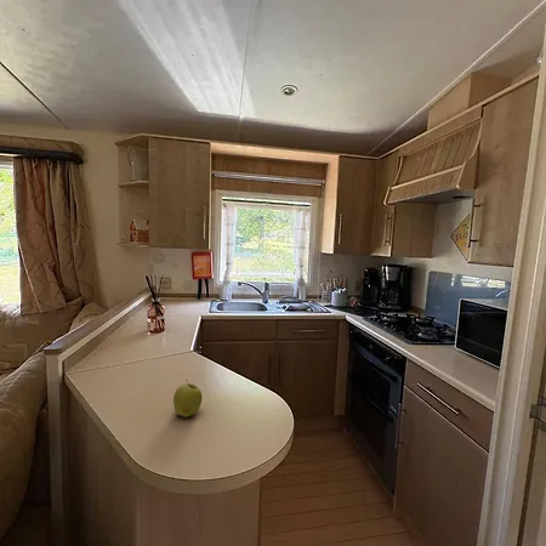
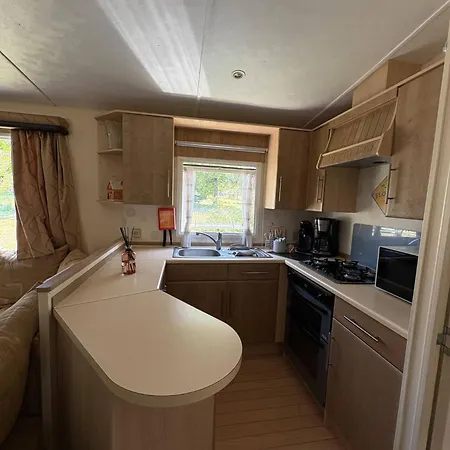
- apple (187, 397)
